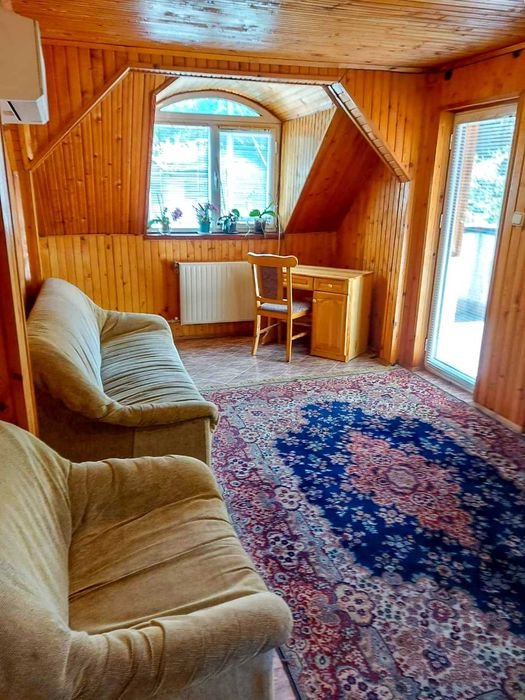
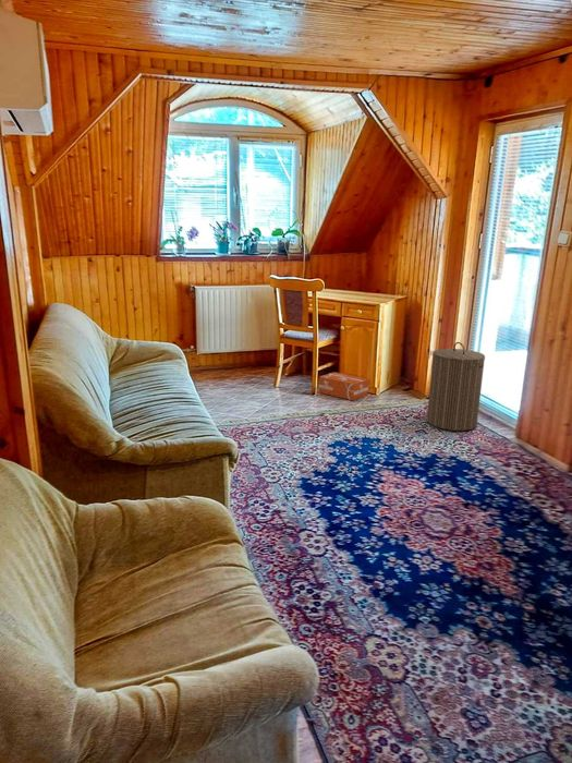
+ laundry hamper (455, 383)
+ cardboard box (343, 385)
